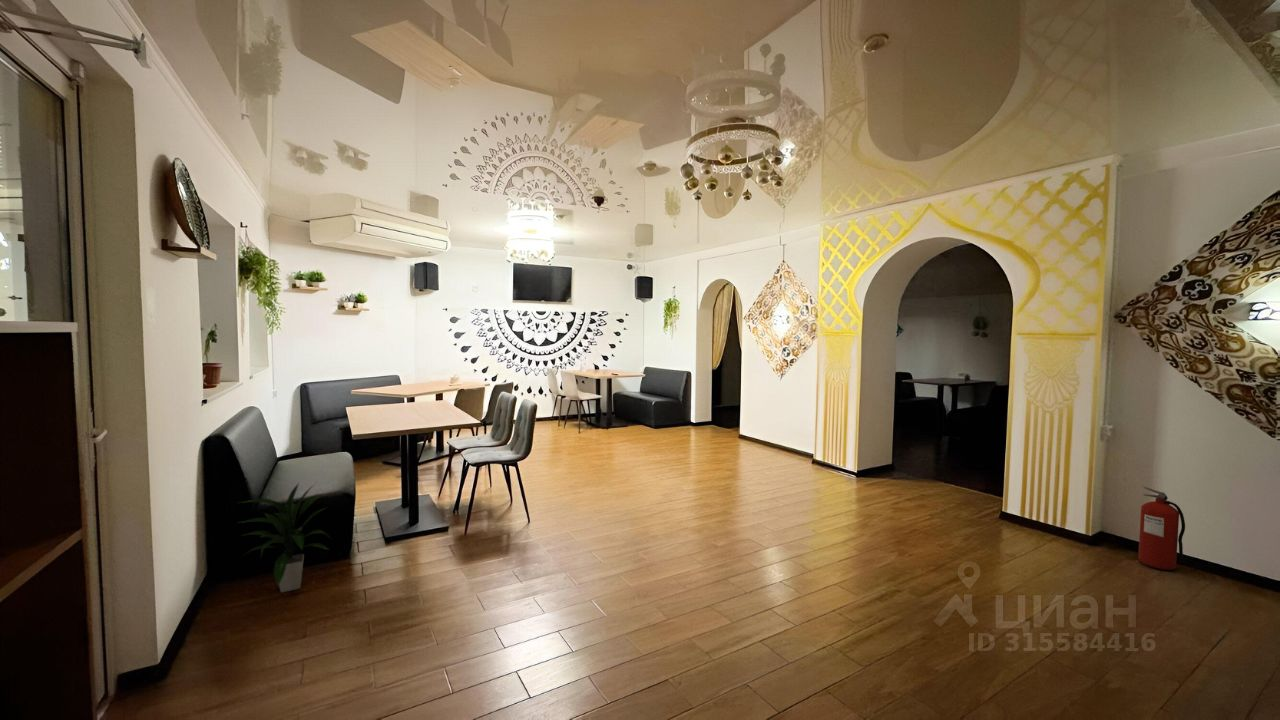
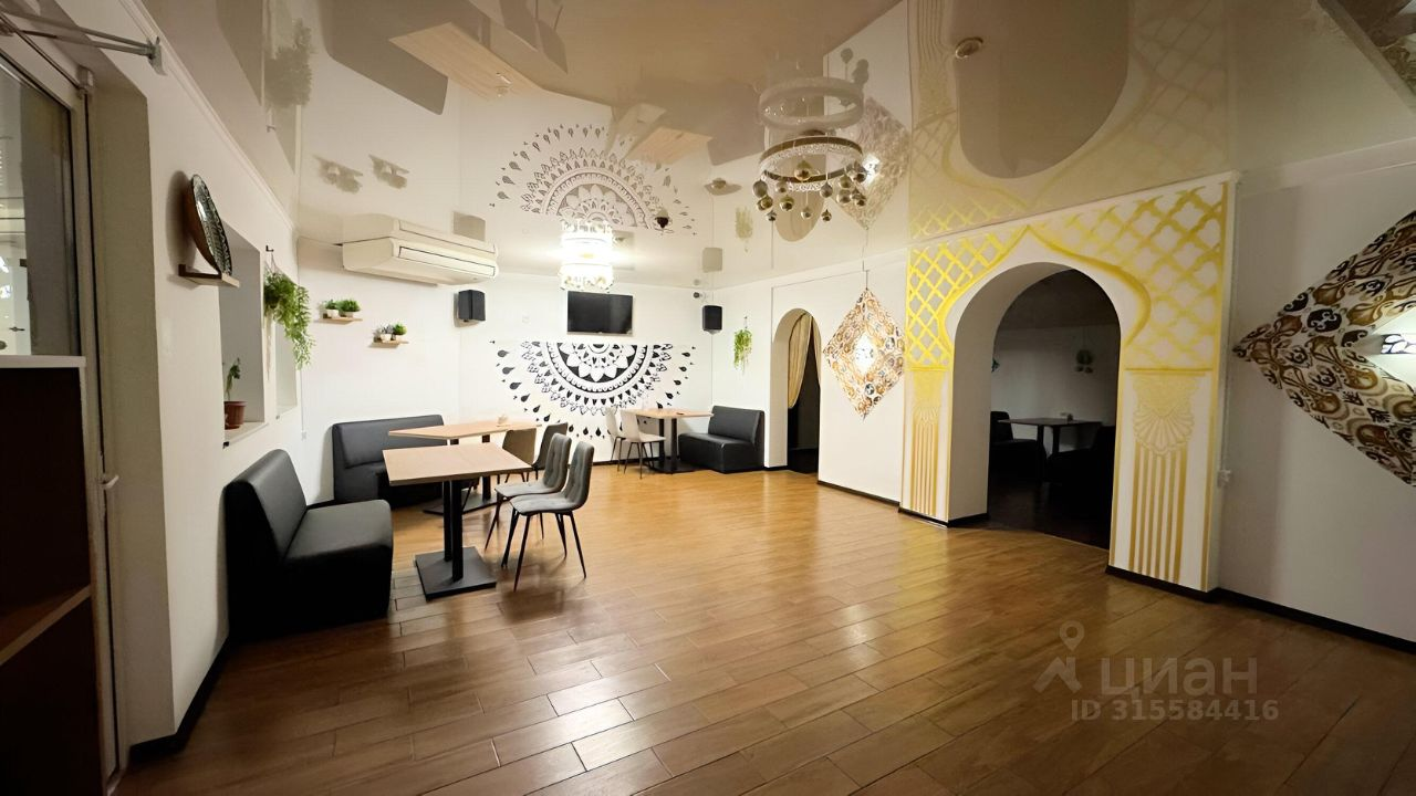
- indoor plant (287, 537)
- fire extinguisher (1162, 528)
